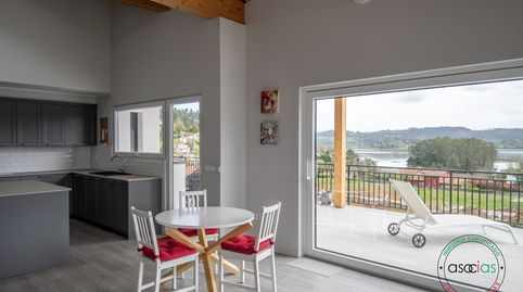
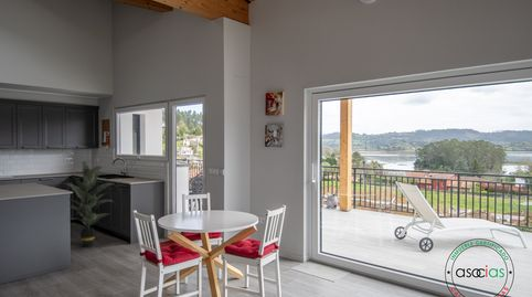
+ indoor plant (88, 202)
